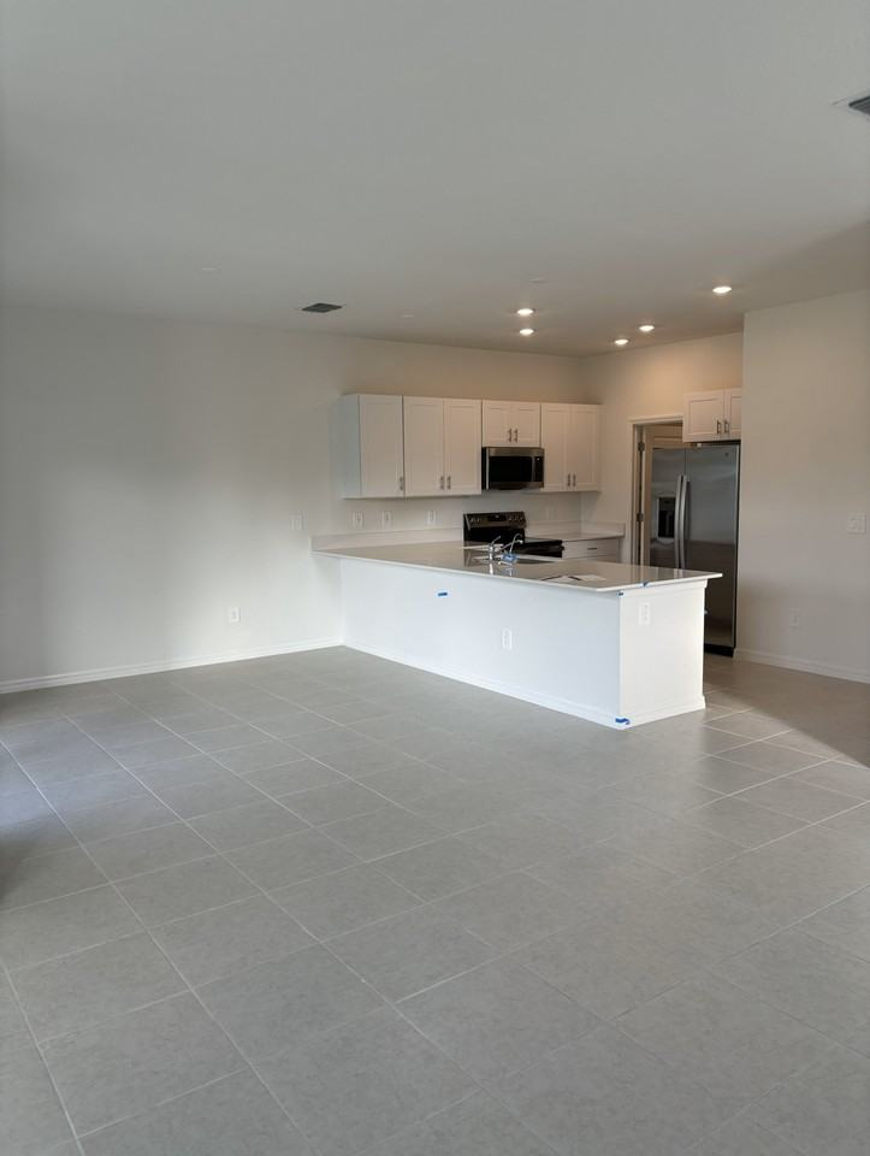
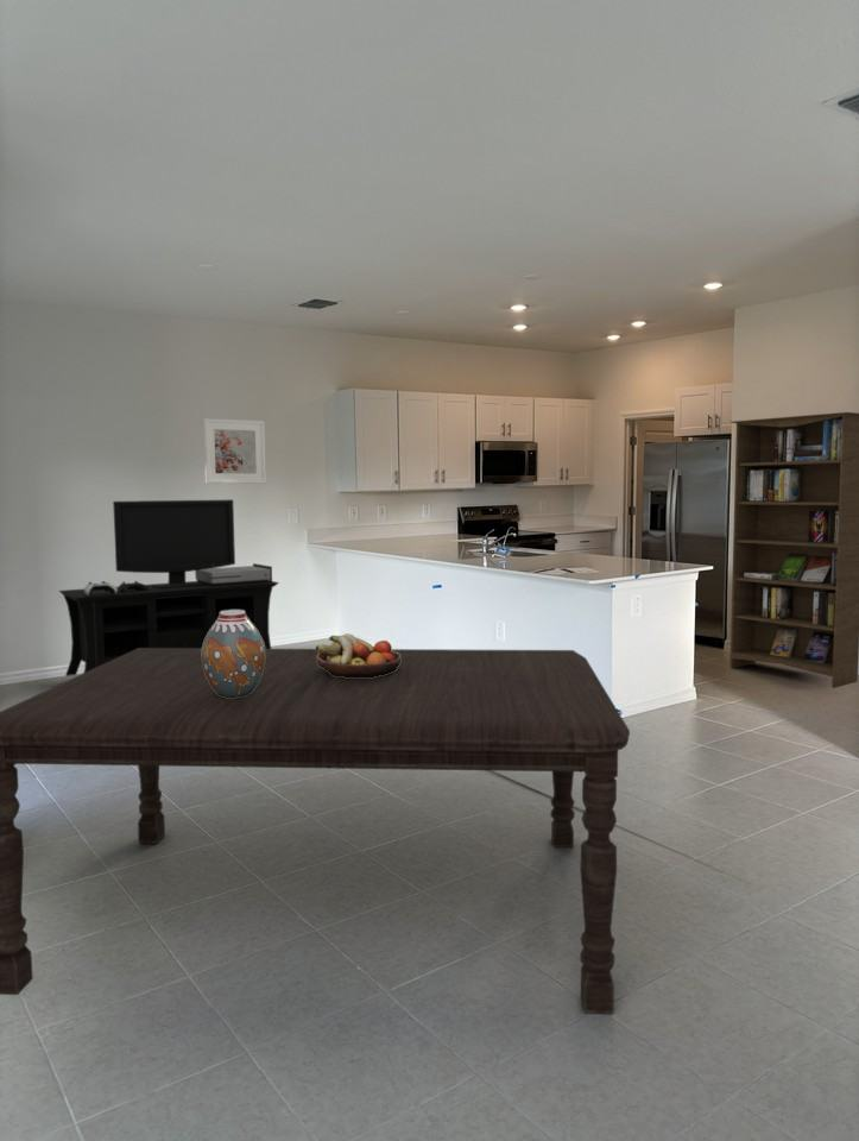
+ dining table (328, 767)
+ vase (233, 651)
+ fruit bowl (358, 651)
+ bookcase (795, 548)
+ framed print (235, 452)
+ media console (172, 585)
